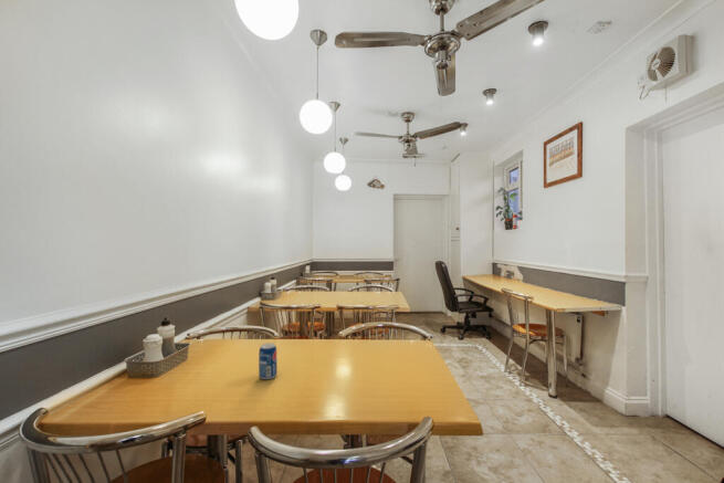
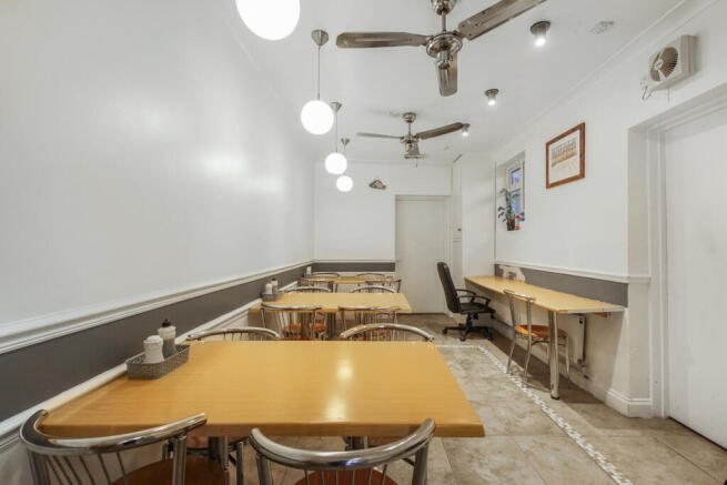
- beverage can (267, 360)
